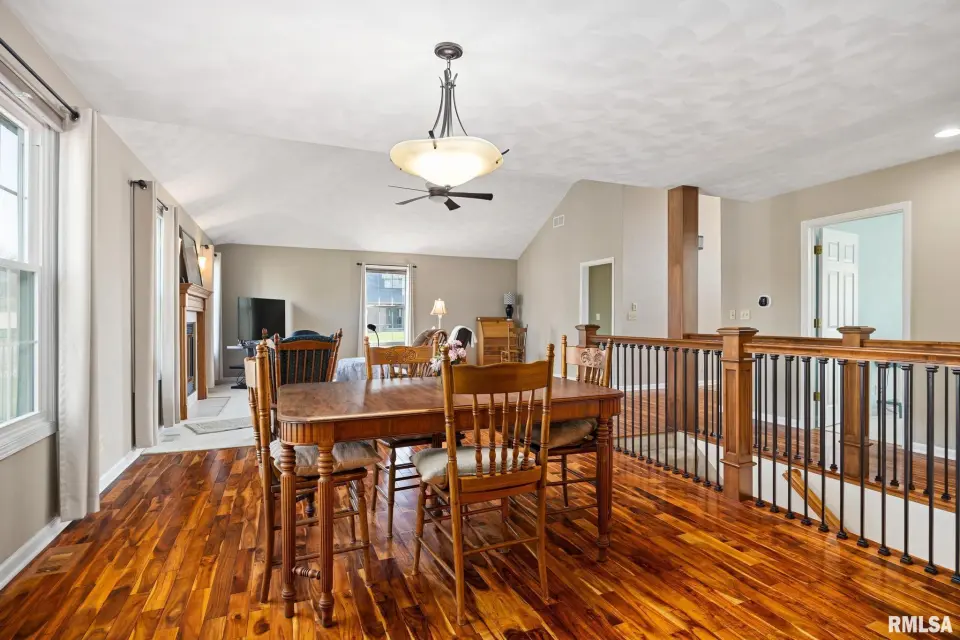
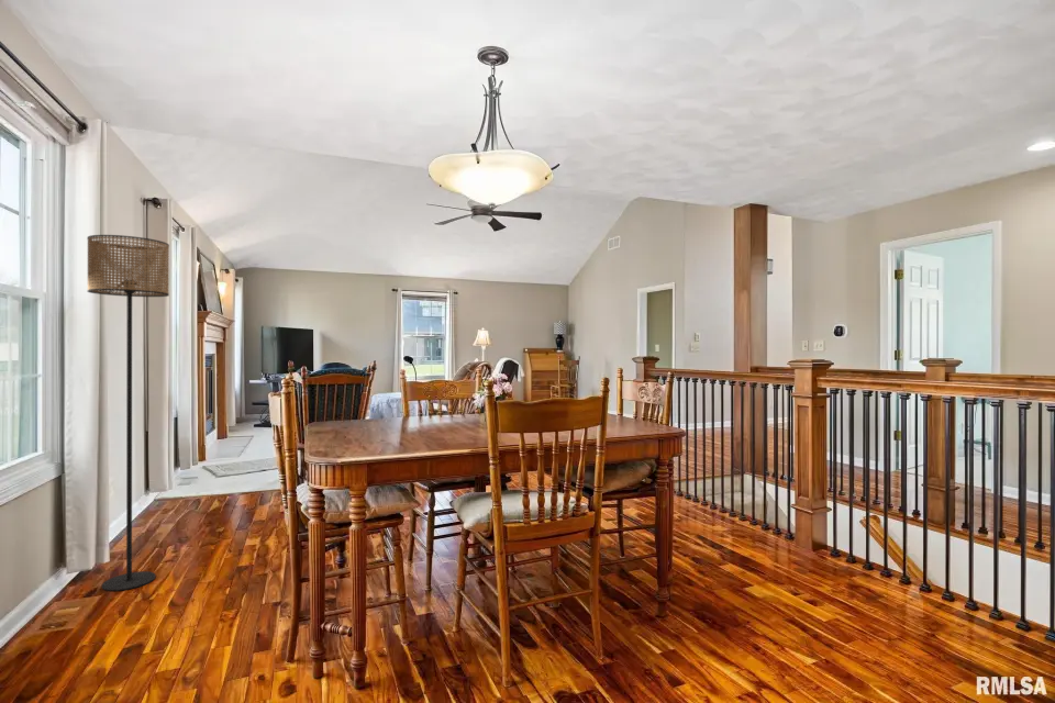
+ floor lamp (129, 411)
